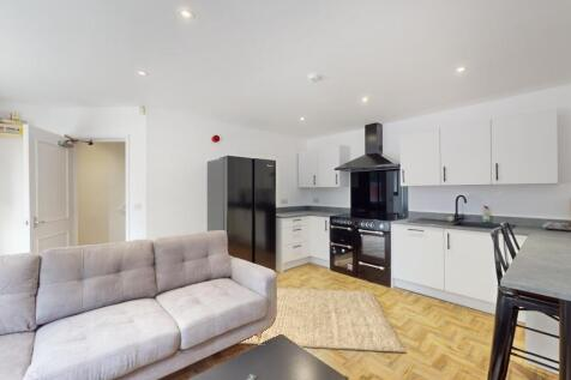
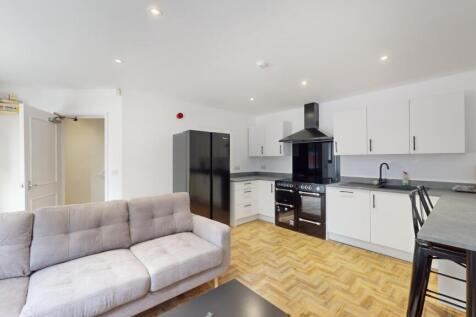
- rug (295, 310)
